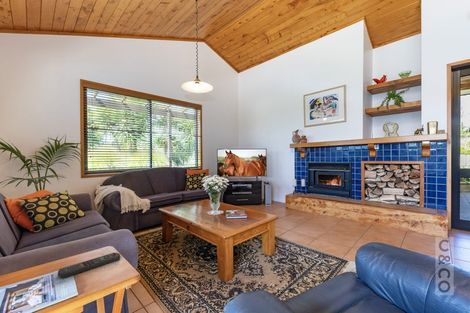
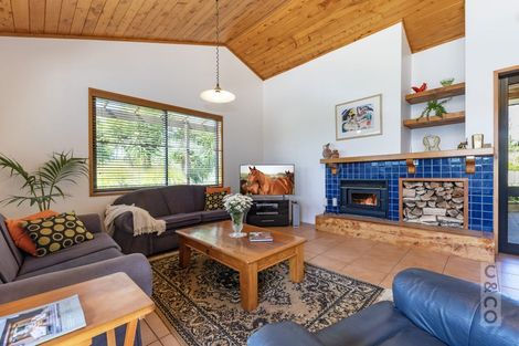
- remote control (91, 263)
